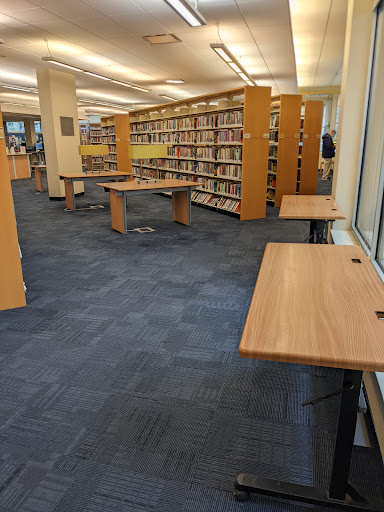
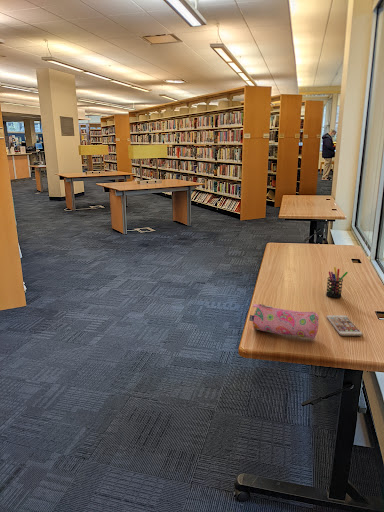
+ pencil case (284, 320)
+ smartphone (343, 325)
+ pen holder (337, 281)
